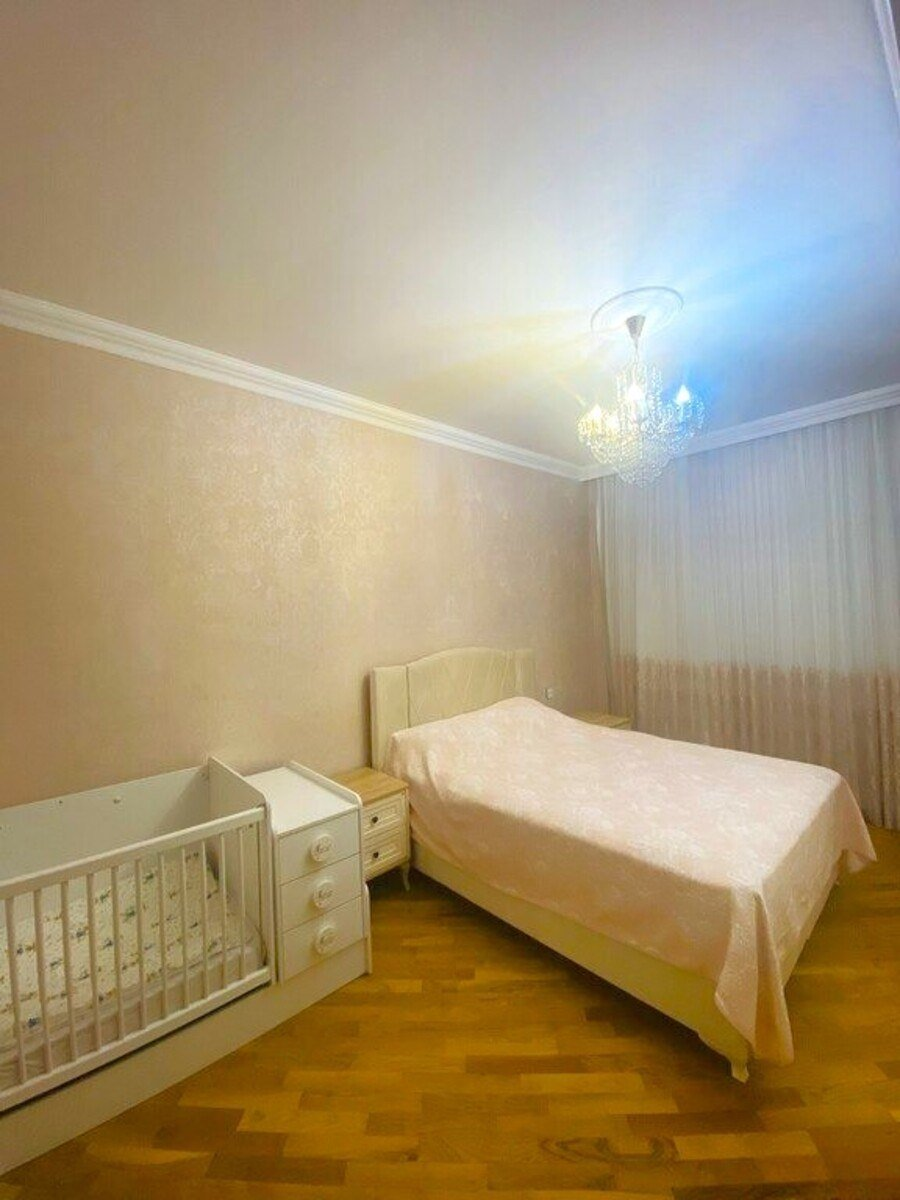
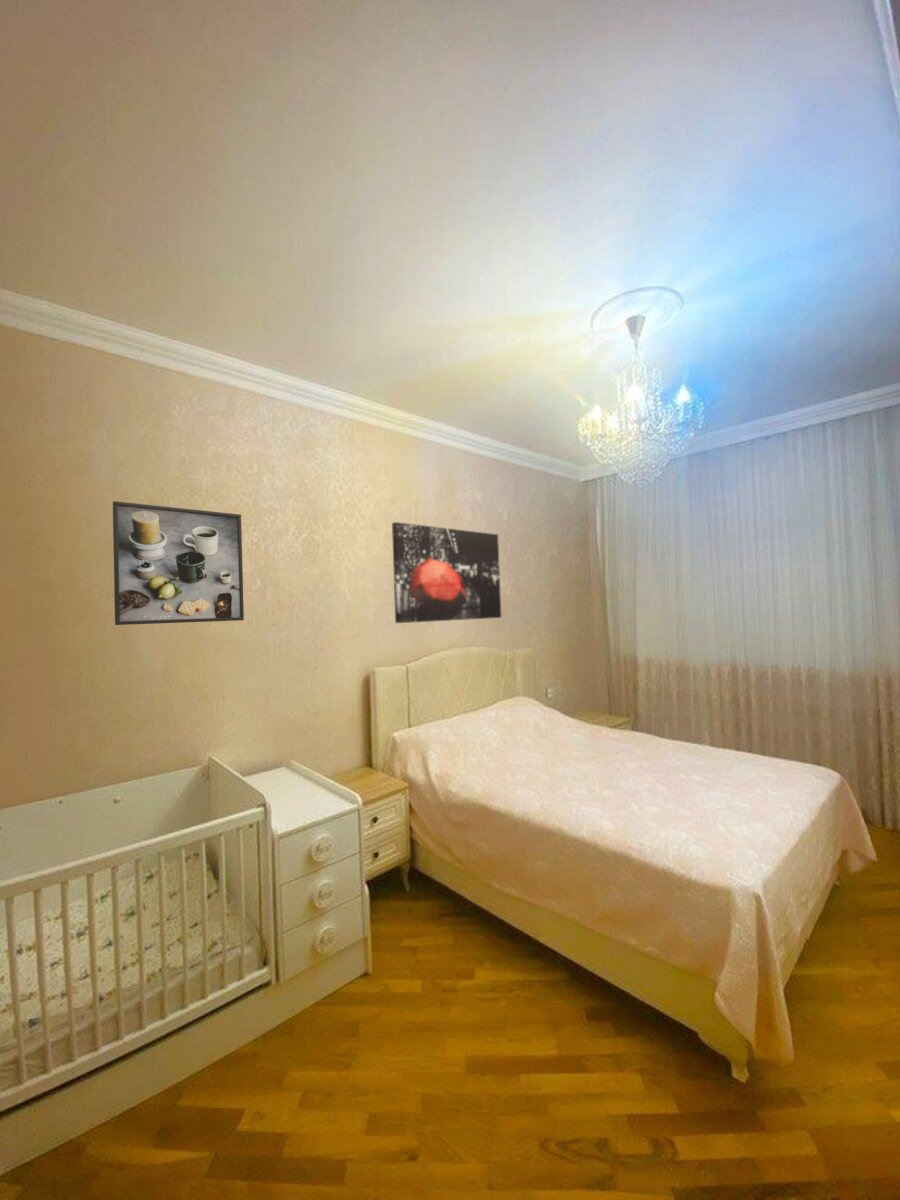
+ wall art (451, 574)
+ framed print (183, 565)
